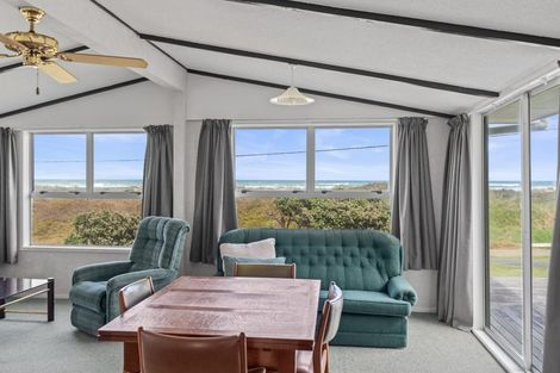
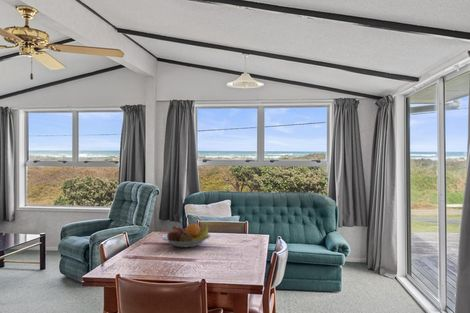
+ fruit bowl (186, 234)
